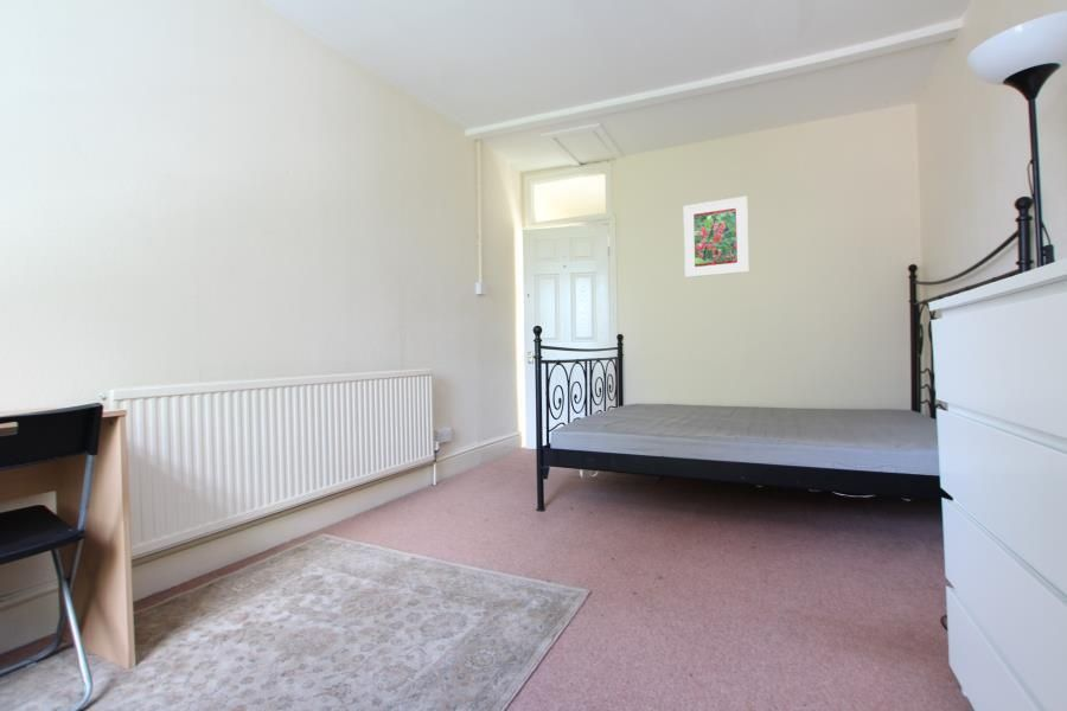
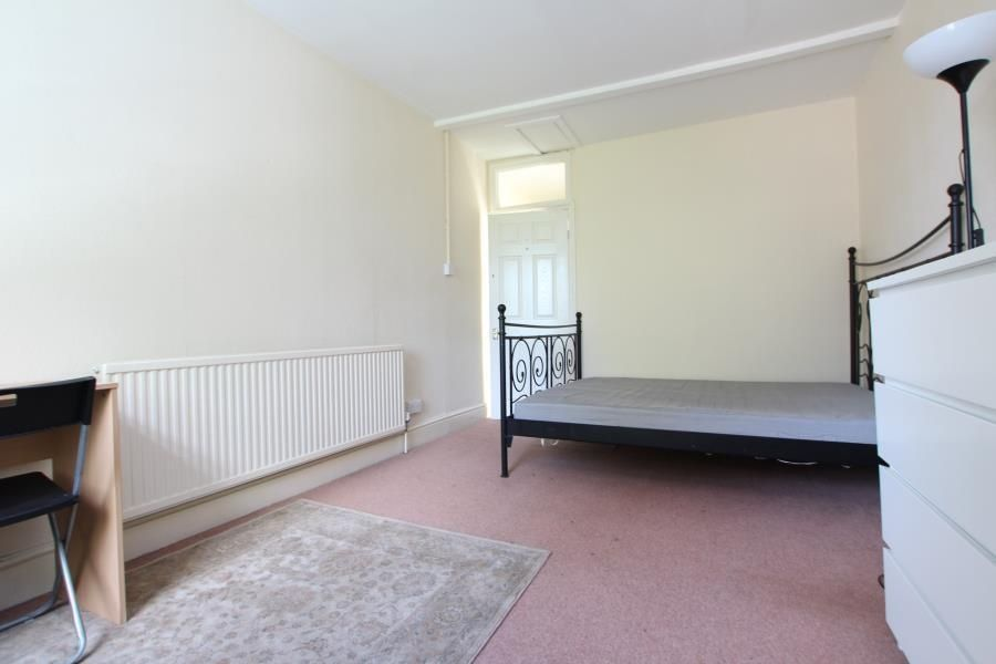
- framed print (715, 237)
